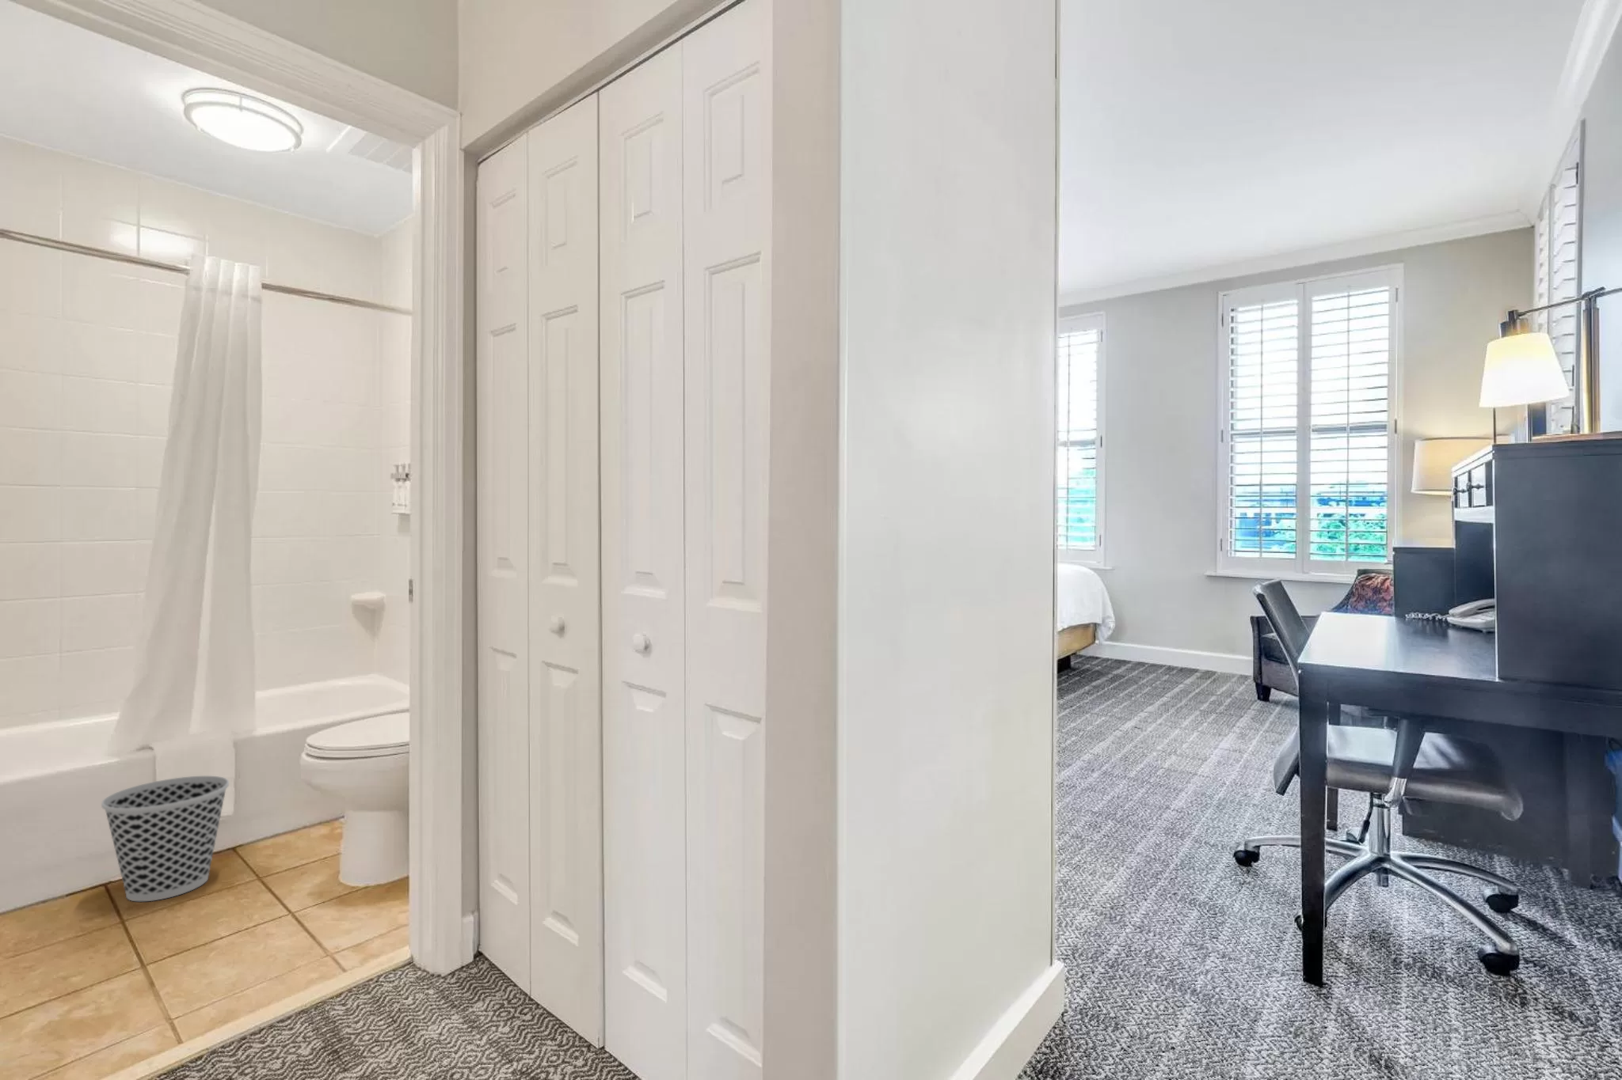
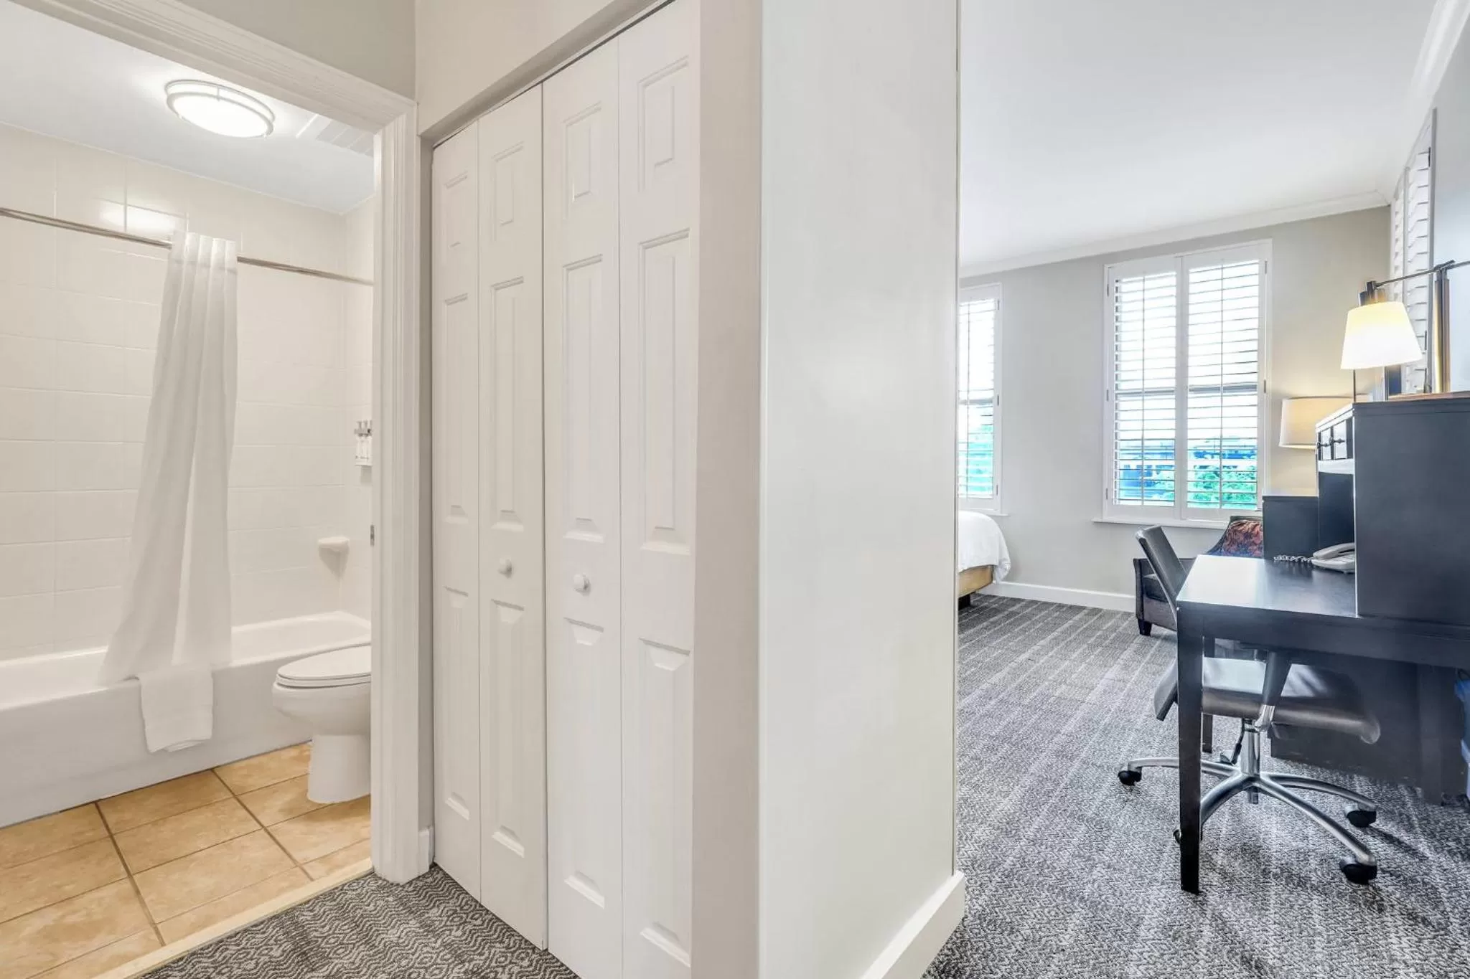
- wastebasket (168, 839)
